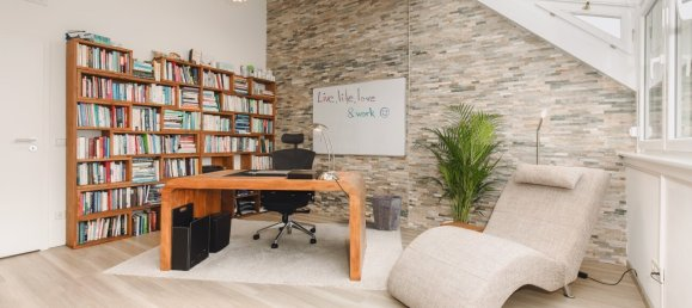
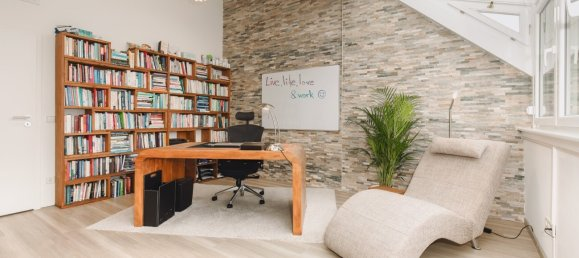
- waste bin (386, 211)
